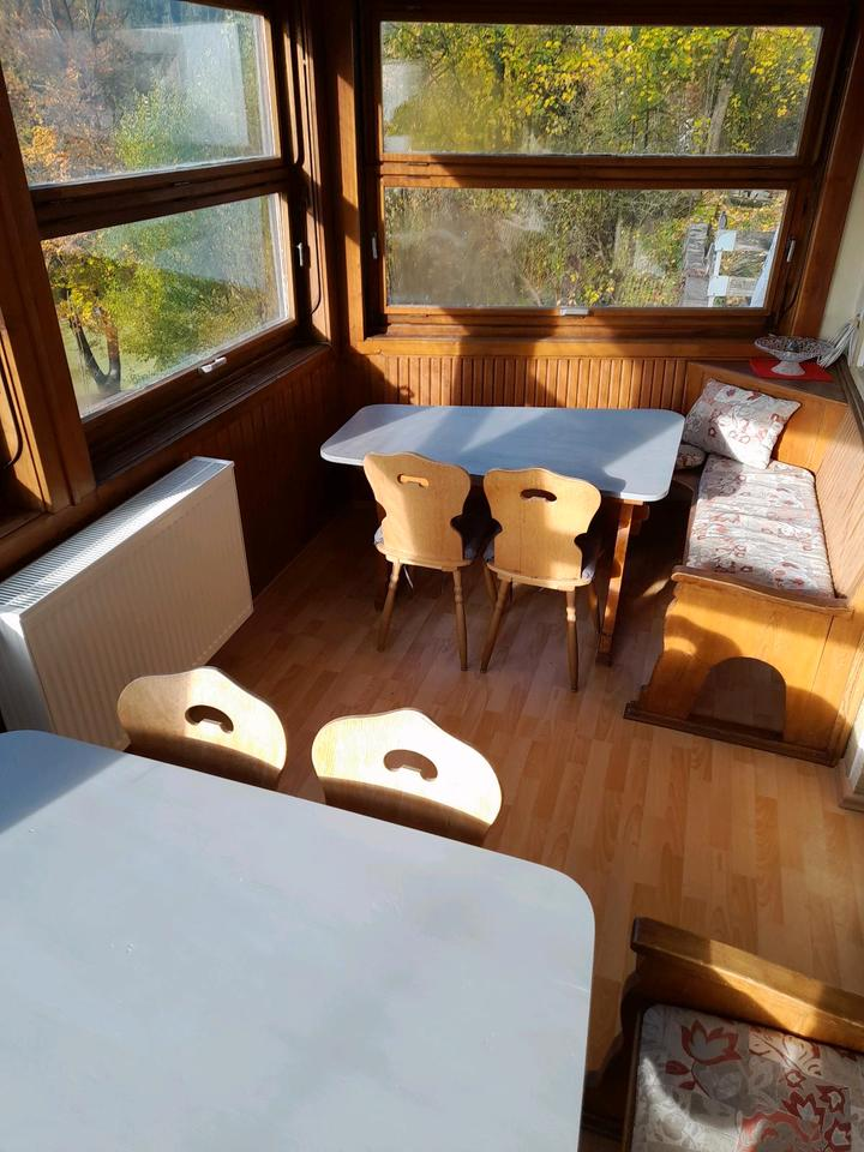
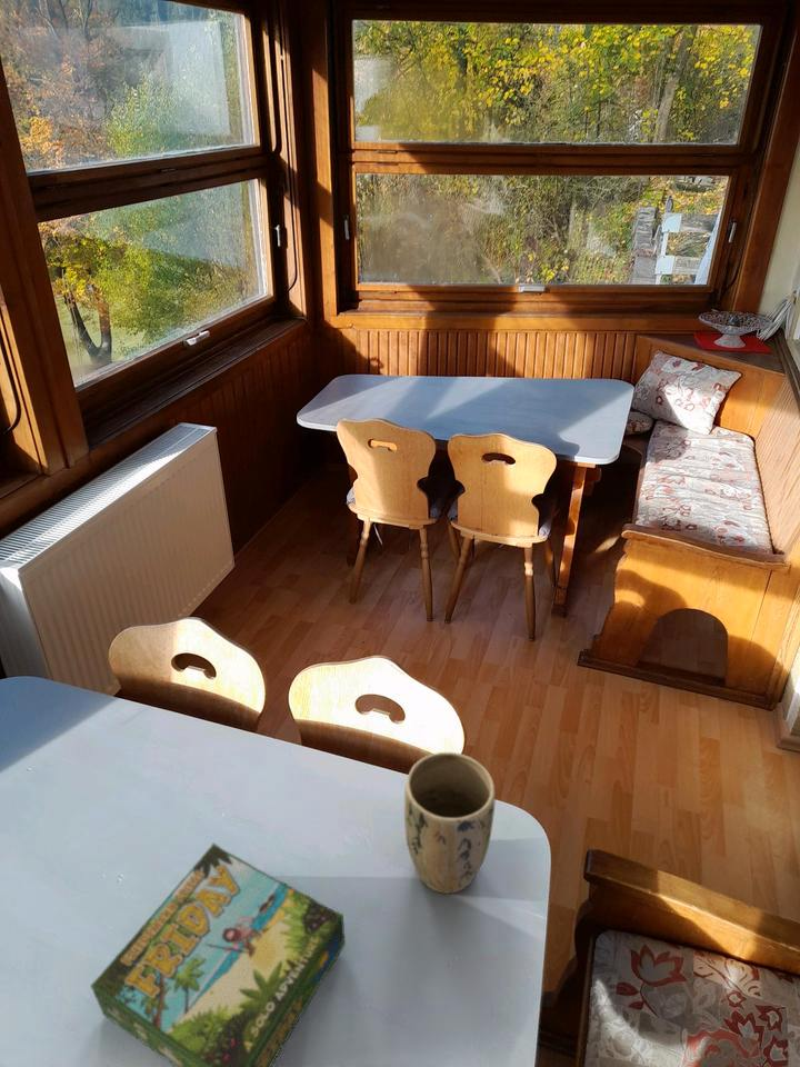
+ board game (226, 964)
+ plant pot (447, 827)
